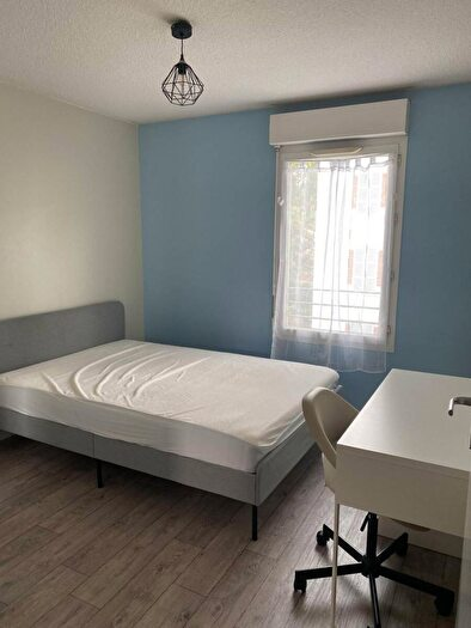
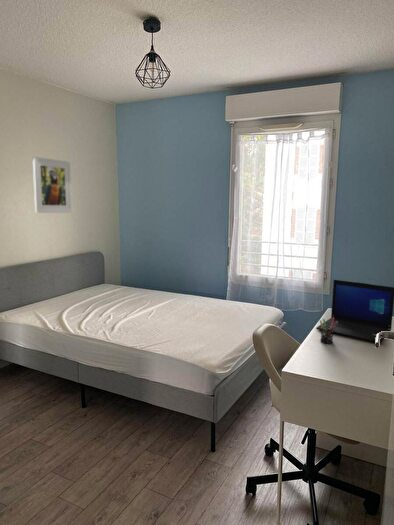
+ laptop (355, 308)
+ pen holder (327, 329)
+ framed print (53, 186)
